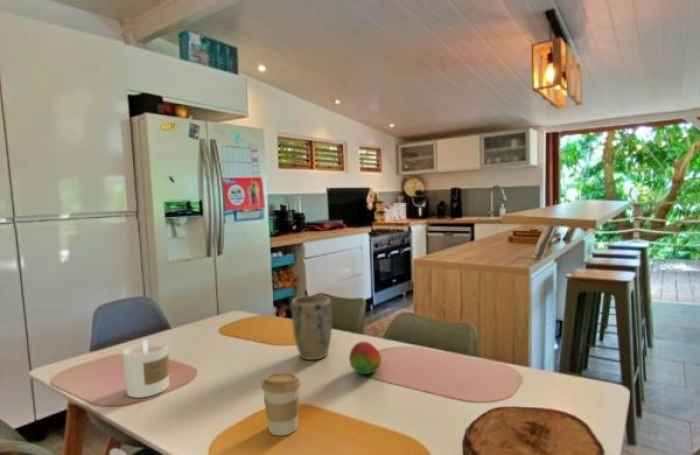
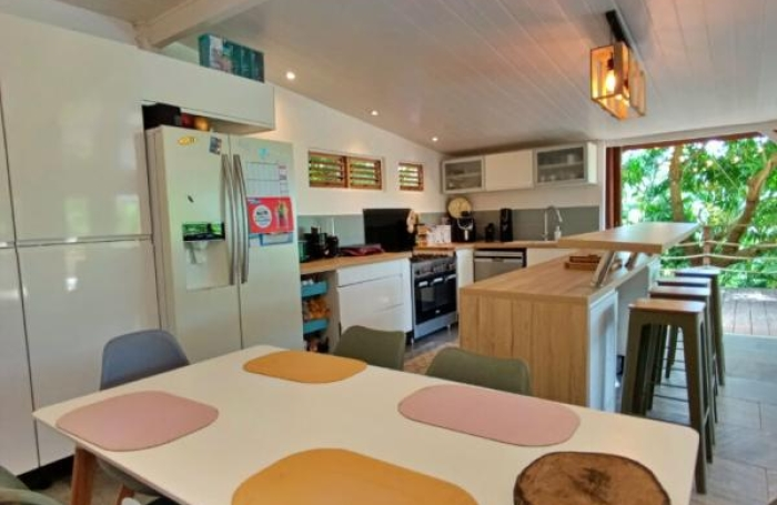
- plant pot (312, 327)
- coffee cup (282, 401)
- candle (146, 364)
- fruit (364, 358)
